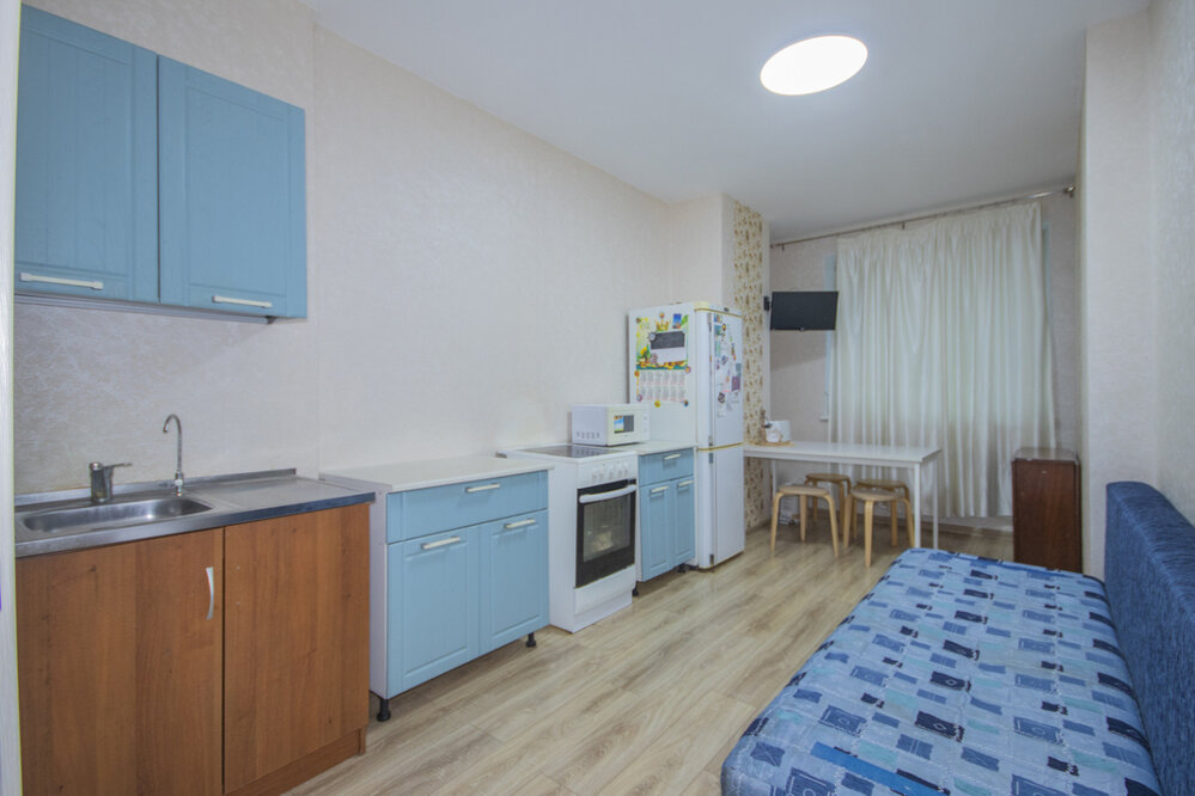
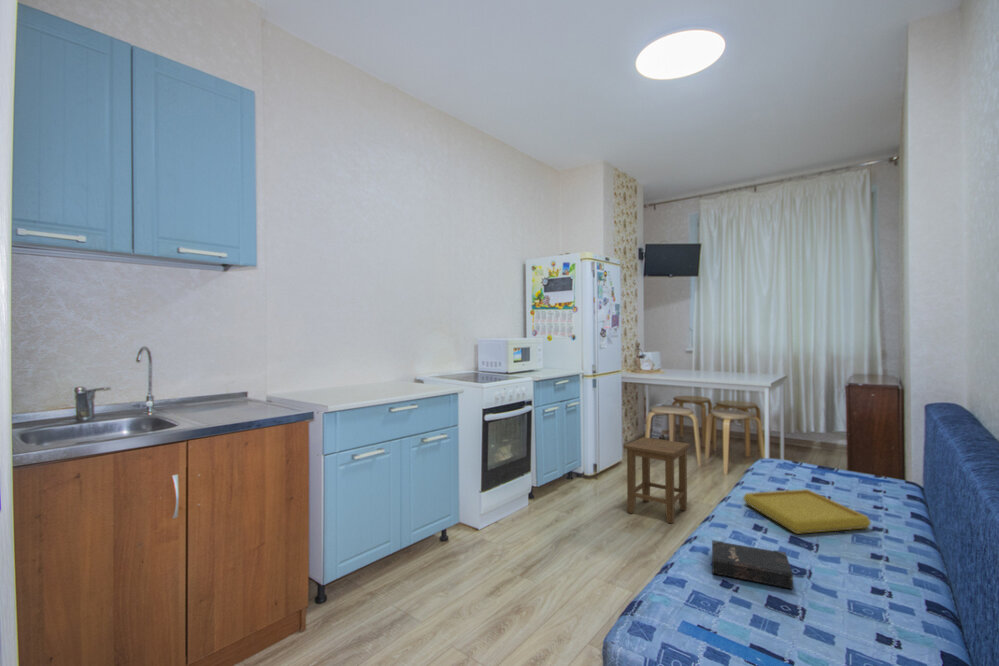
+ stool (655, 483)
+ serving tray (802, 509)
+ hardback book (749, 563)
